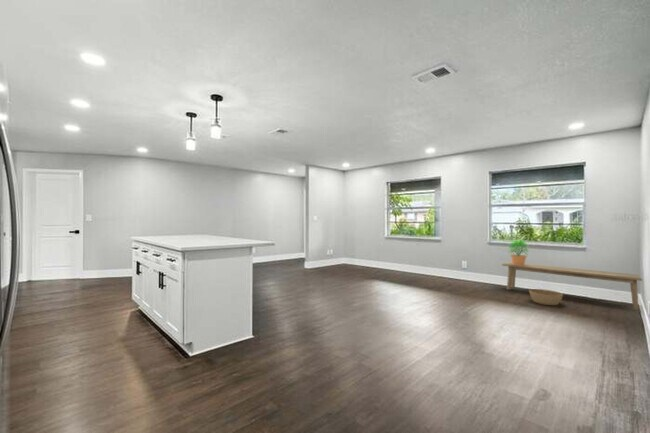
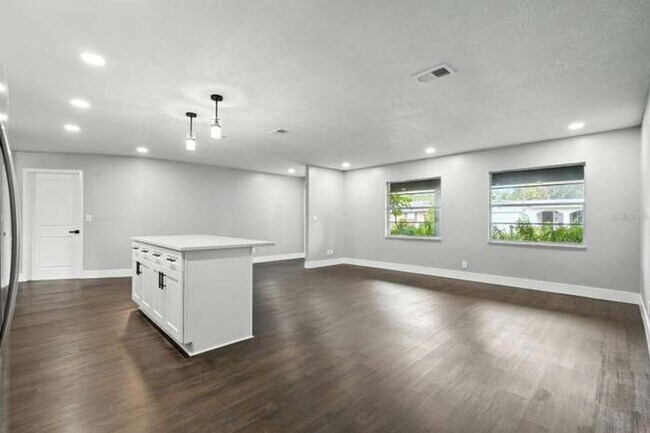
- potted plant (517, 251)
- basket (545, 297)
- bench (566, 275)
